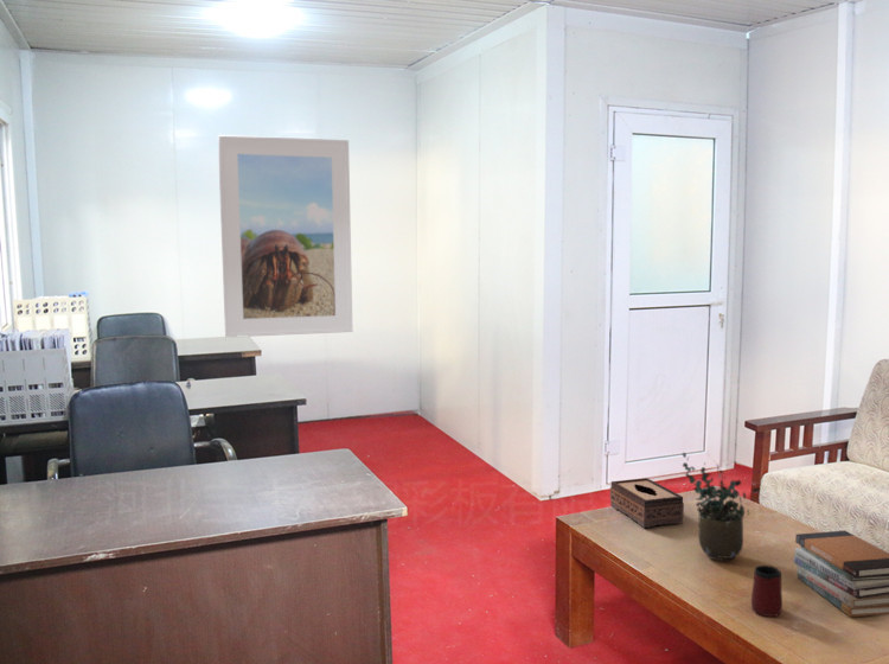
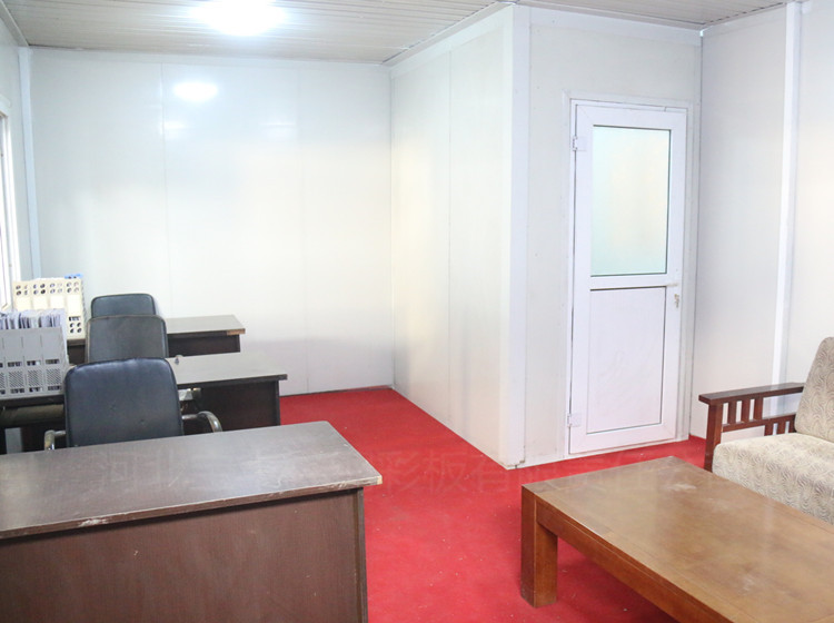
- mug (765, 588)
- book stack (848, 570)
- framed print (287, 237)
- potted plant (715, 504)
- tissue box (645, 502)
